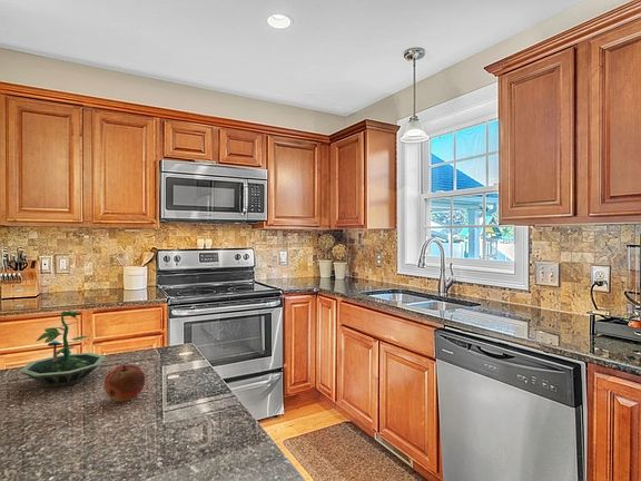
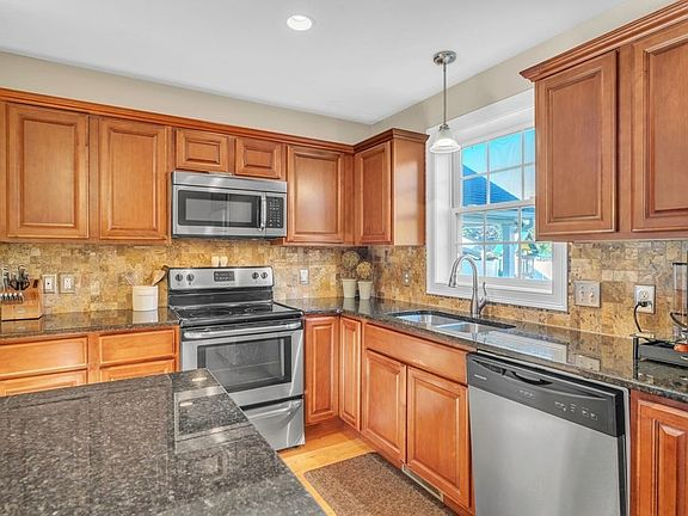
- fruit (125, 381)
- terrarium (65, 323)
